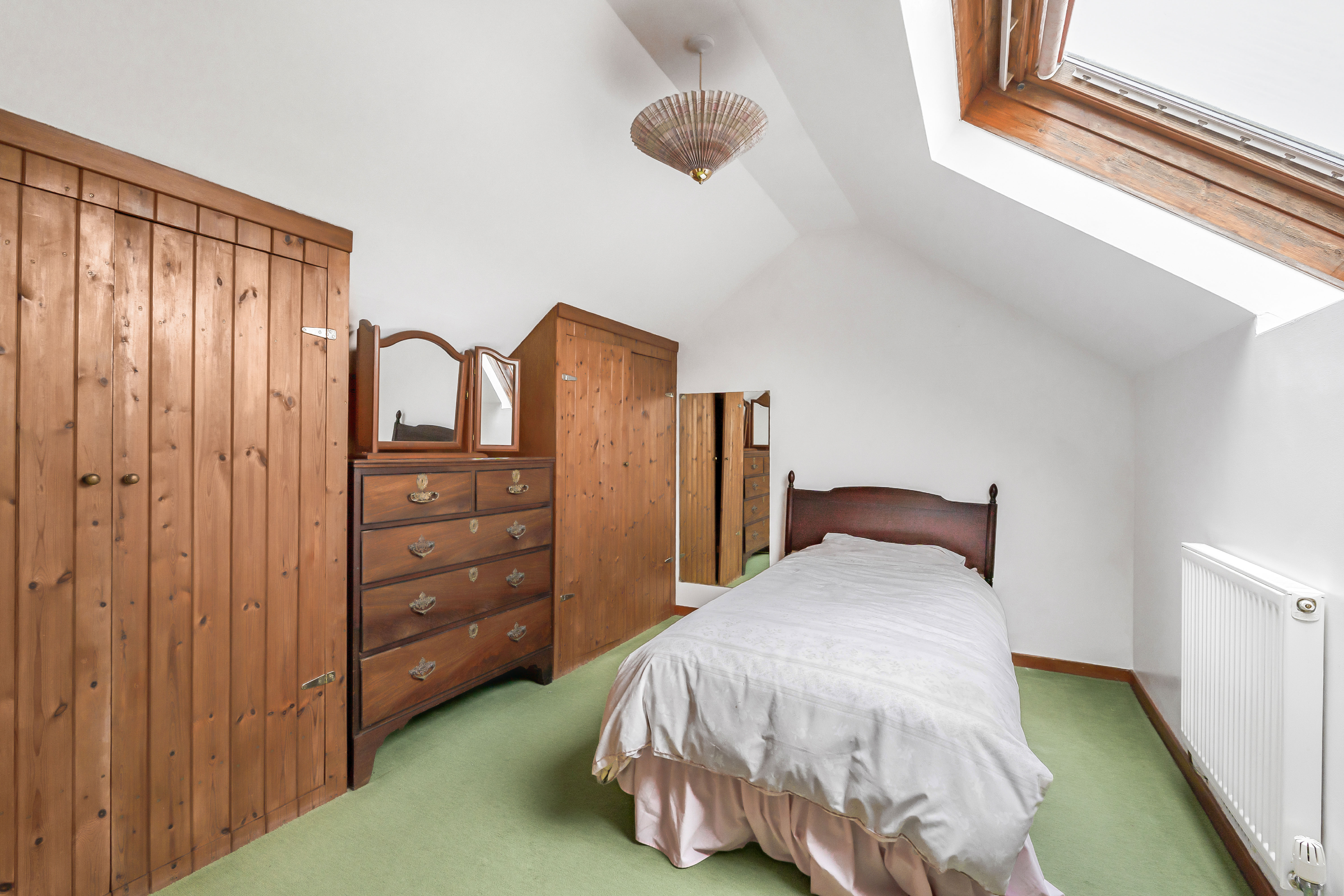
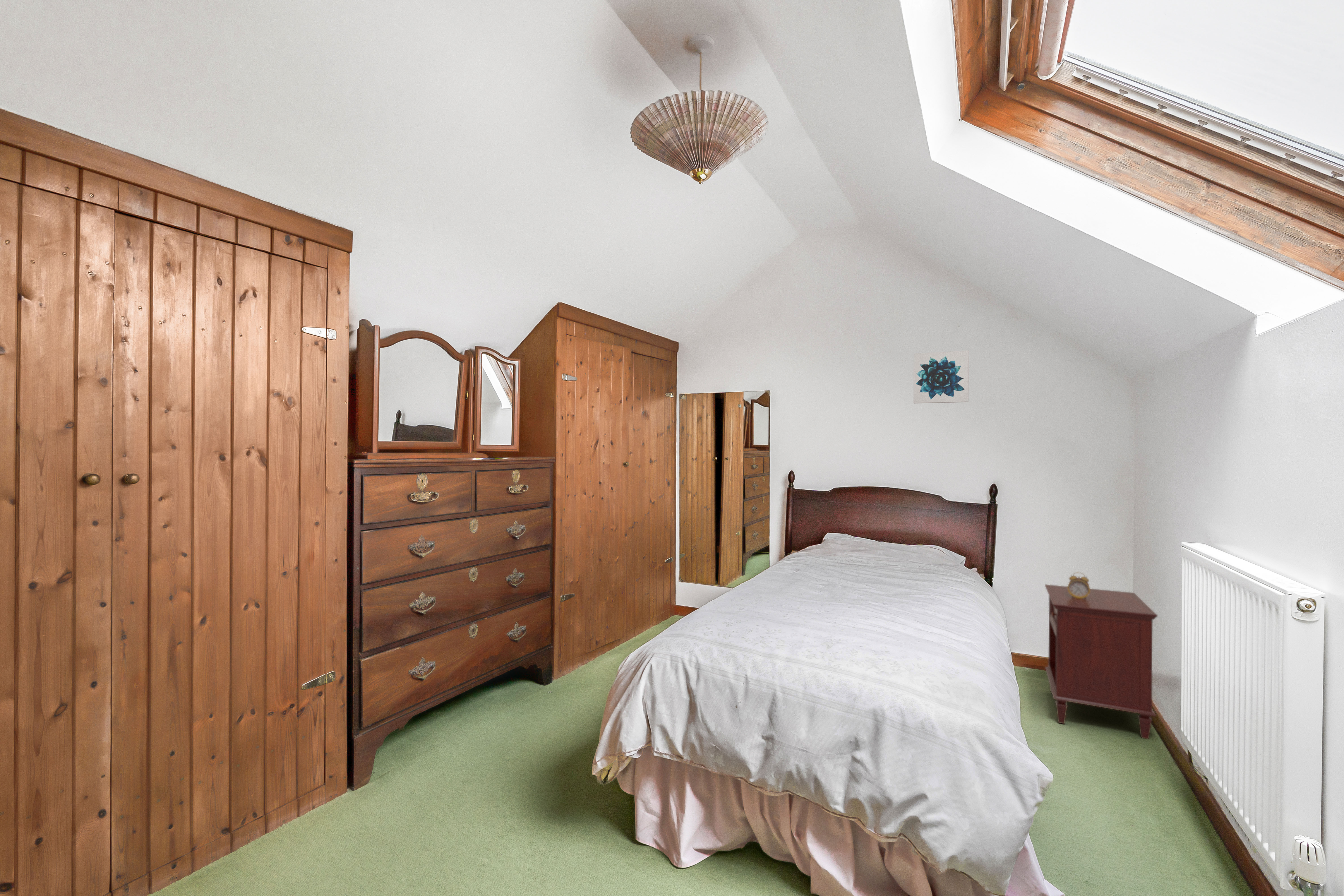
+ alarm clock (1079, 584)
+ wall art (941, 377)
+ nightstand (1095, 656)
